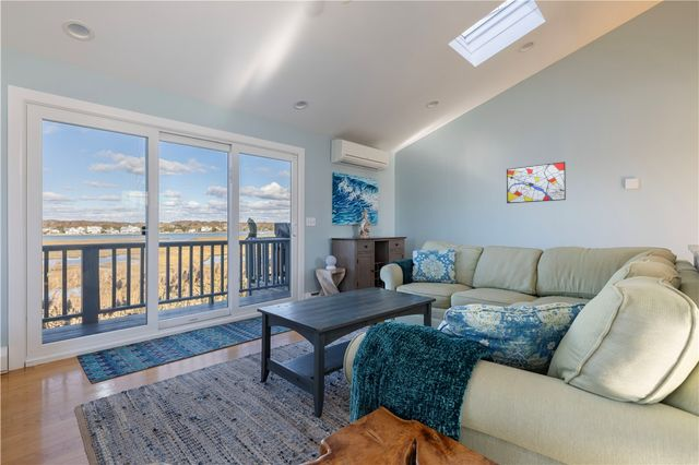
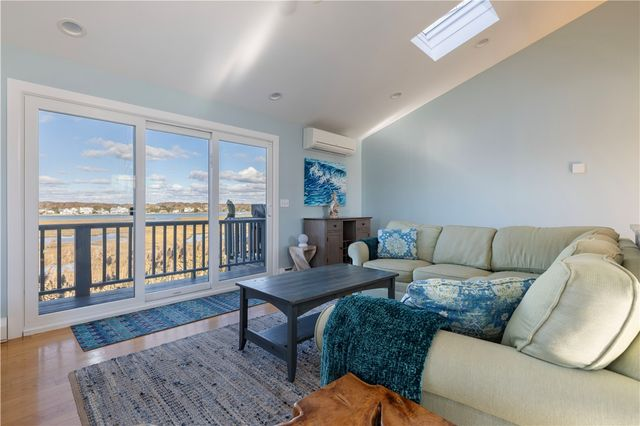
- wall art (534, 183)
